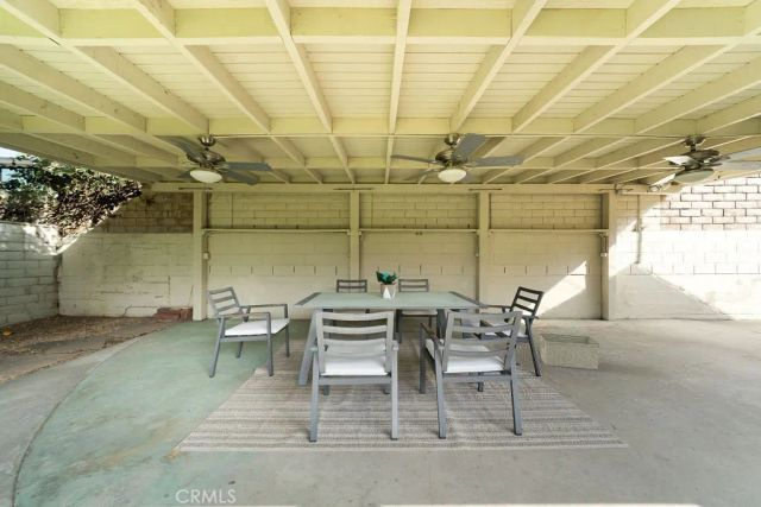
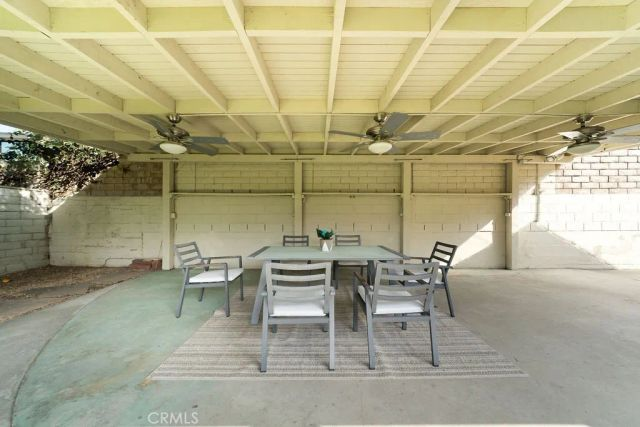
- storage bin (567, 350)
